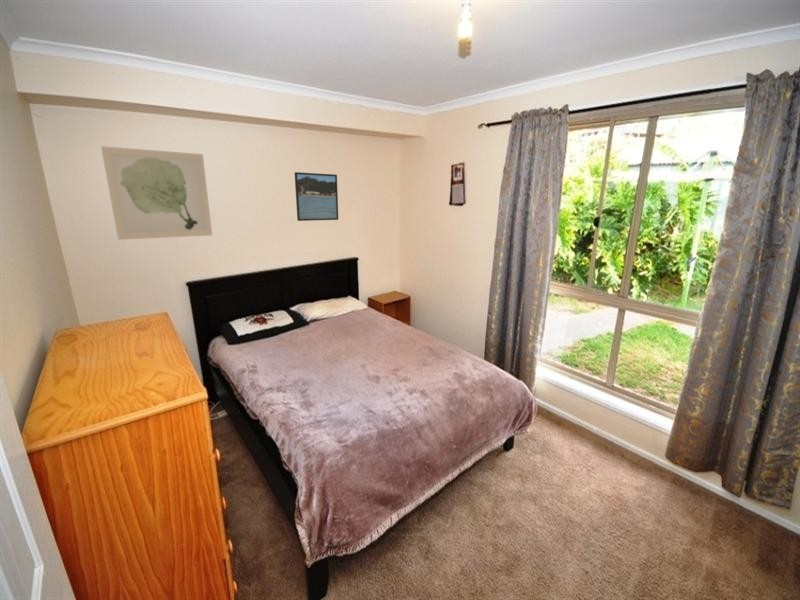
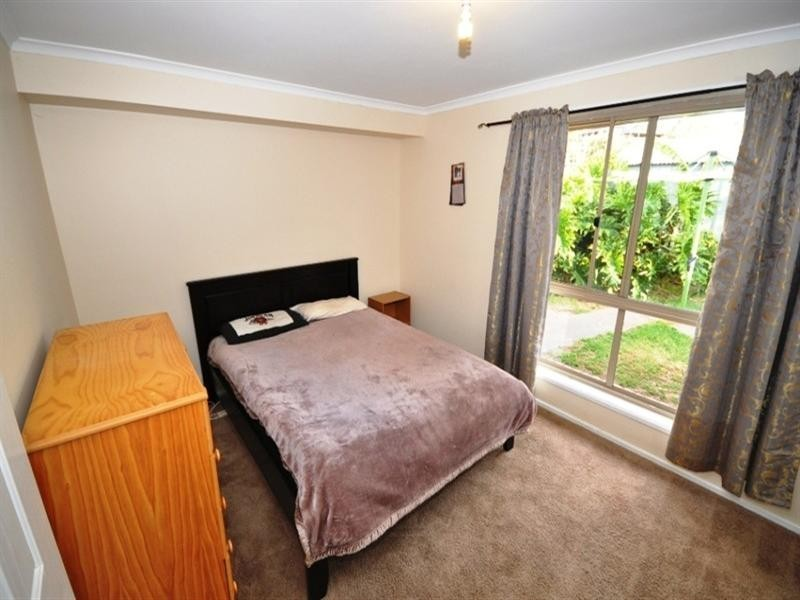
- wall art (162, 195)
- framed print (317, 197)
